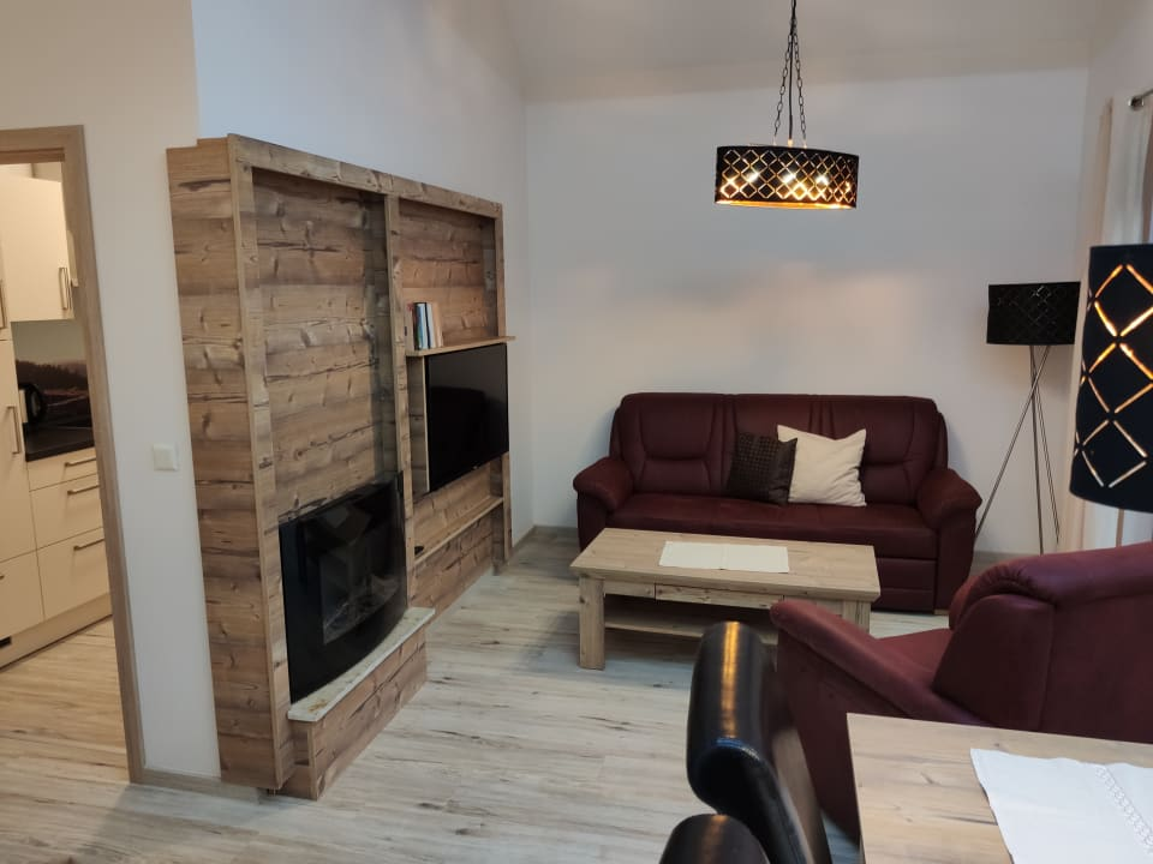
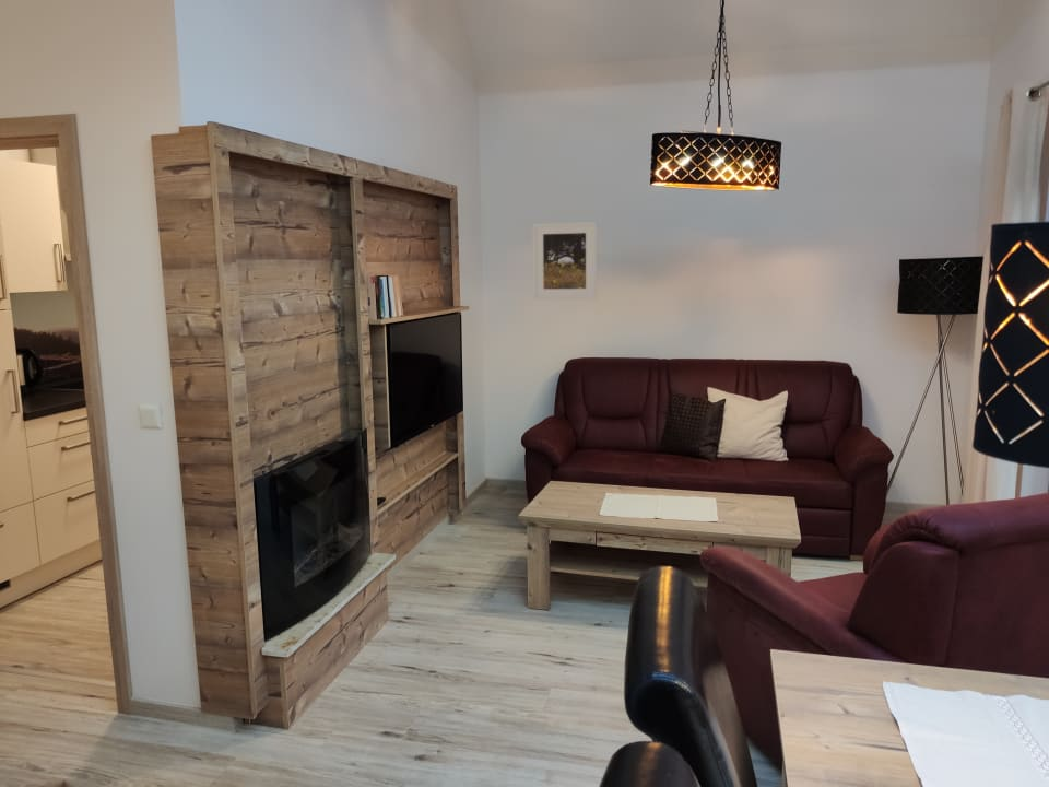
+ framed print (564, 261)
